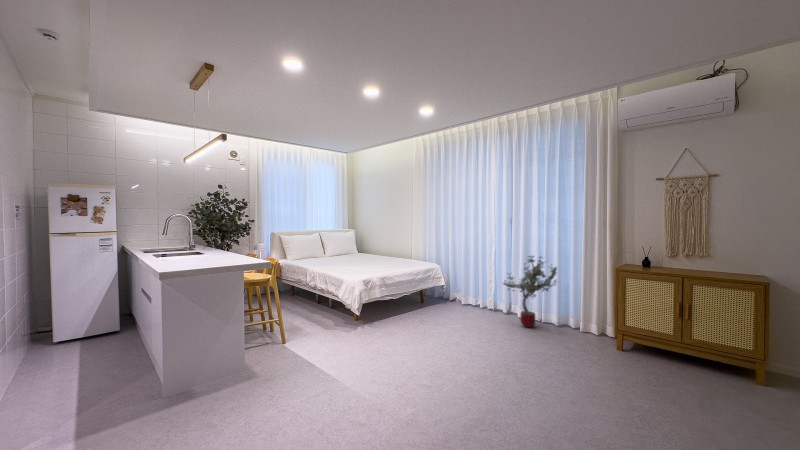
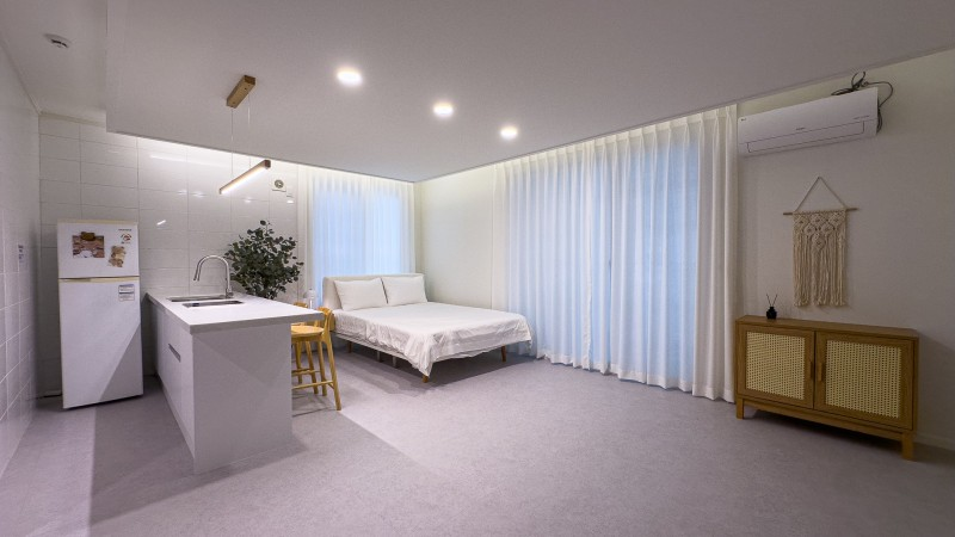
- potted tree (529, 289)
